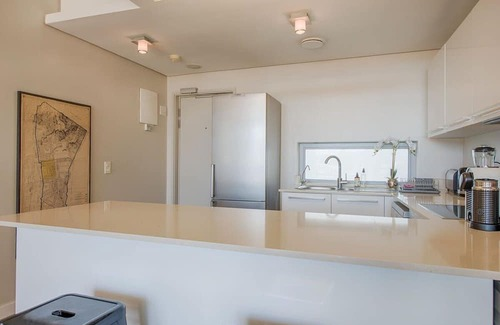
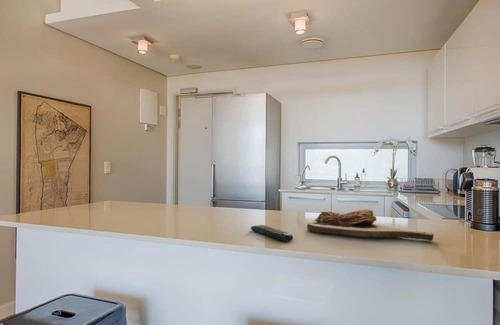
+ remote control (270, 232)
+ cutting board (366, 221)
